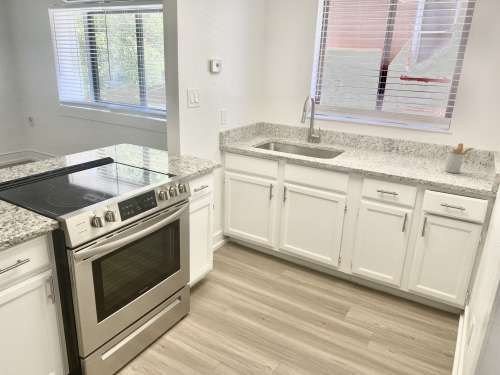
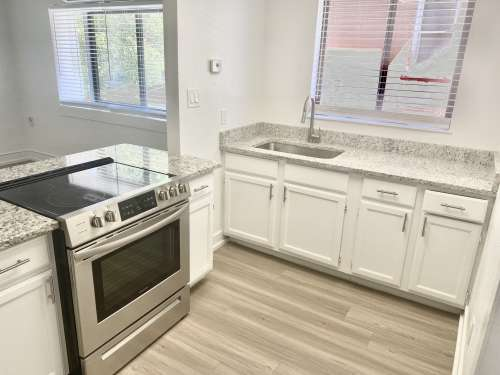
- utensil holder (459, 158)
